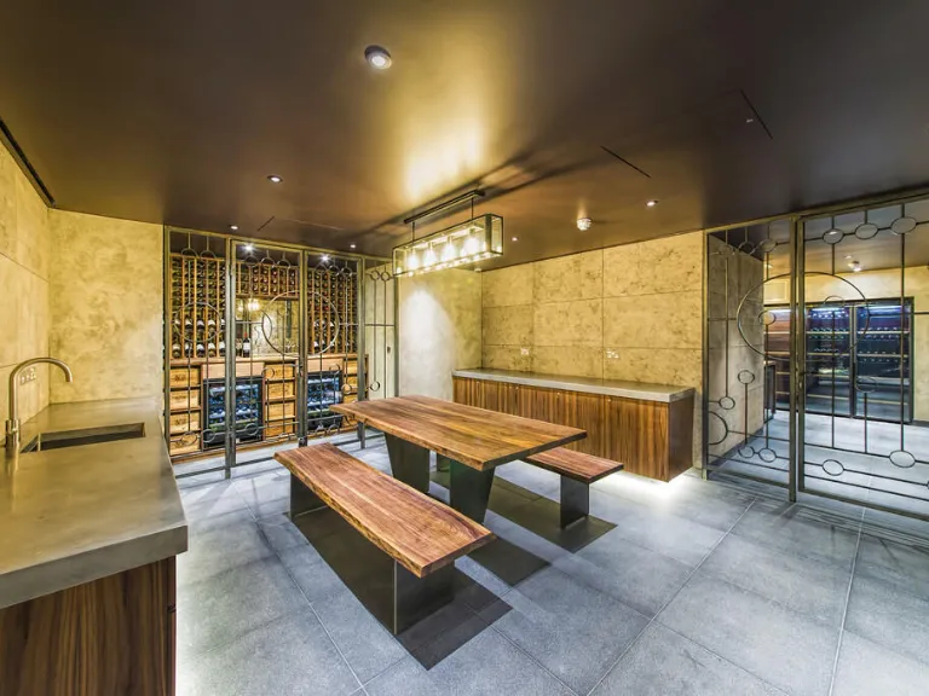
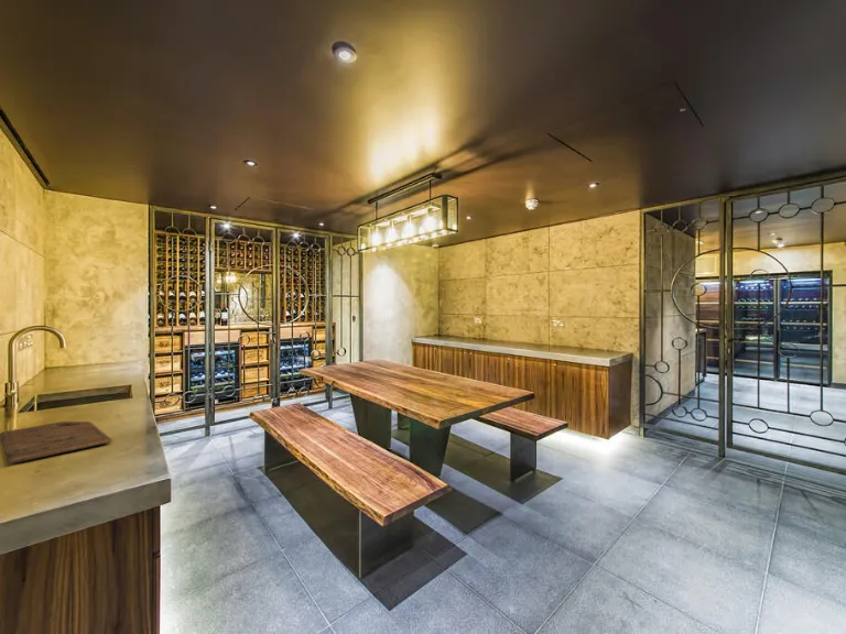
+ cutting board (54, 437)
